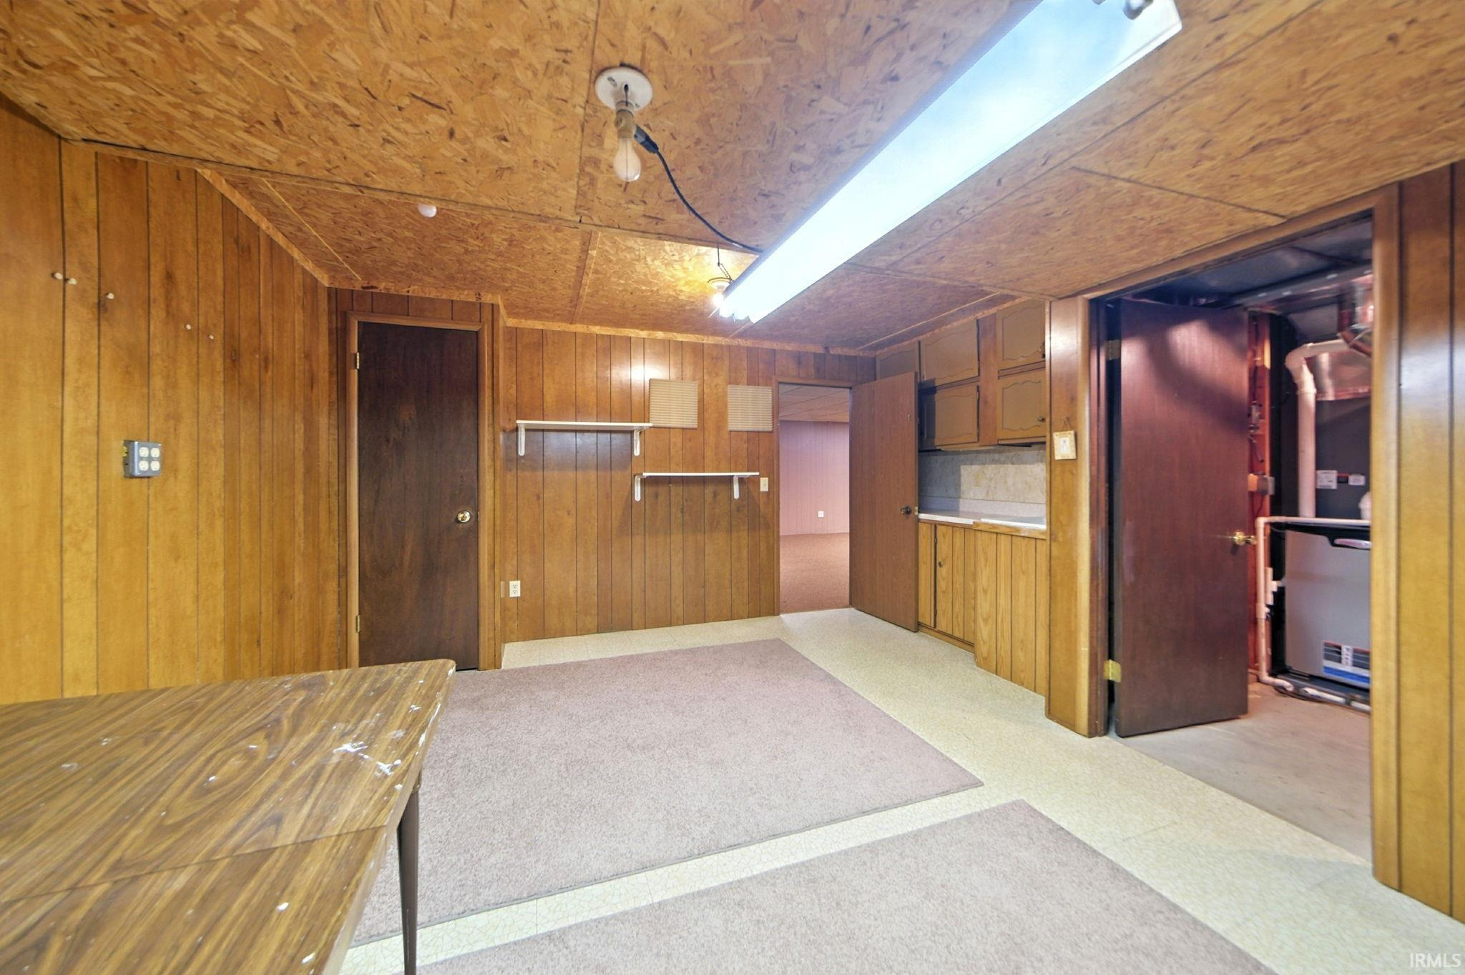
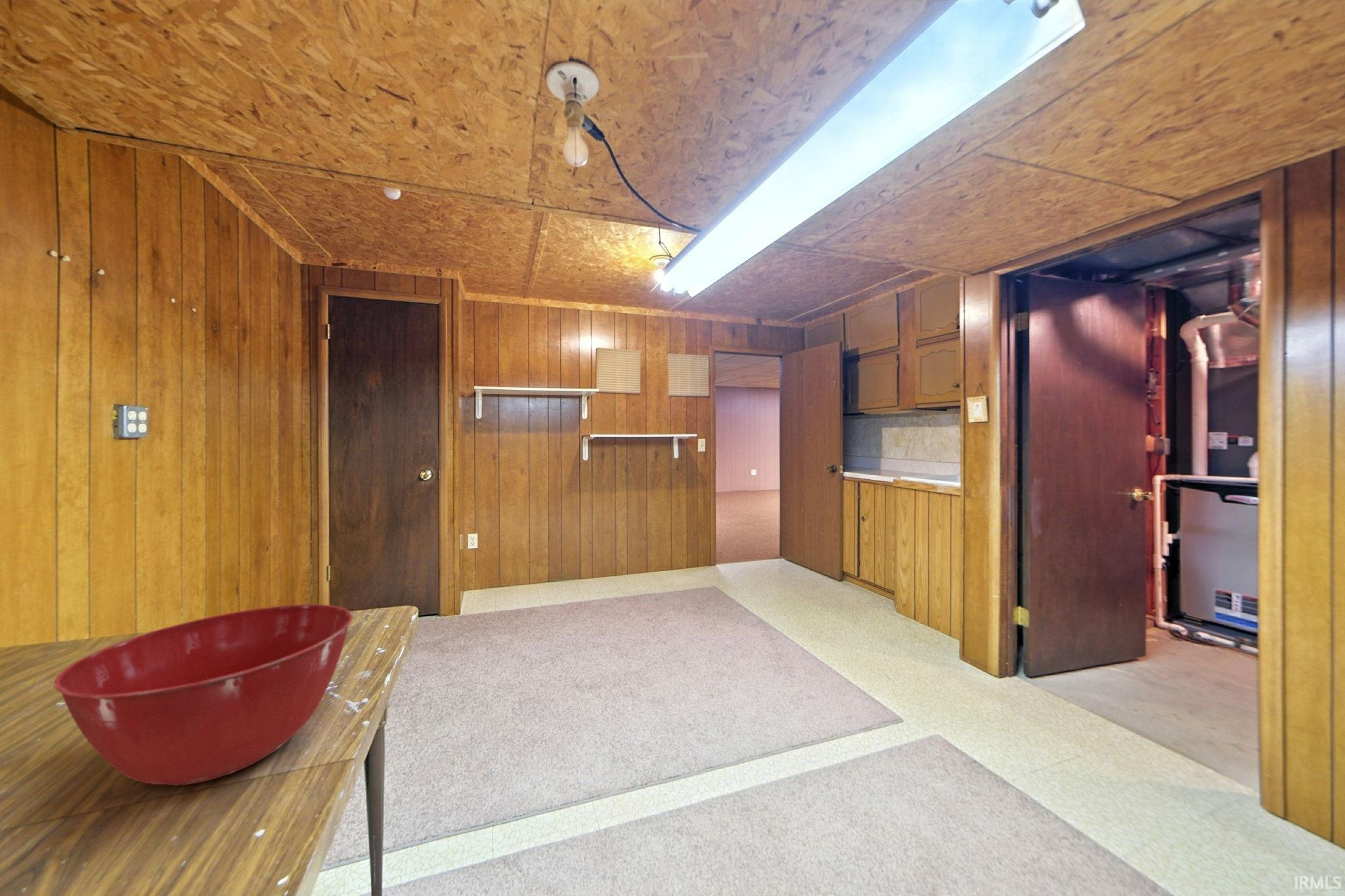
+ mixing bowl (227, 694)
